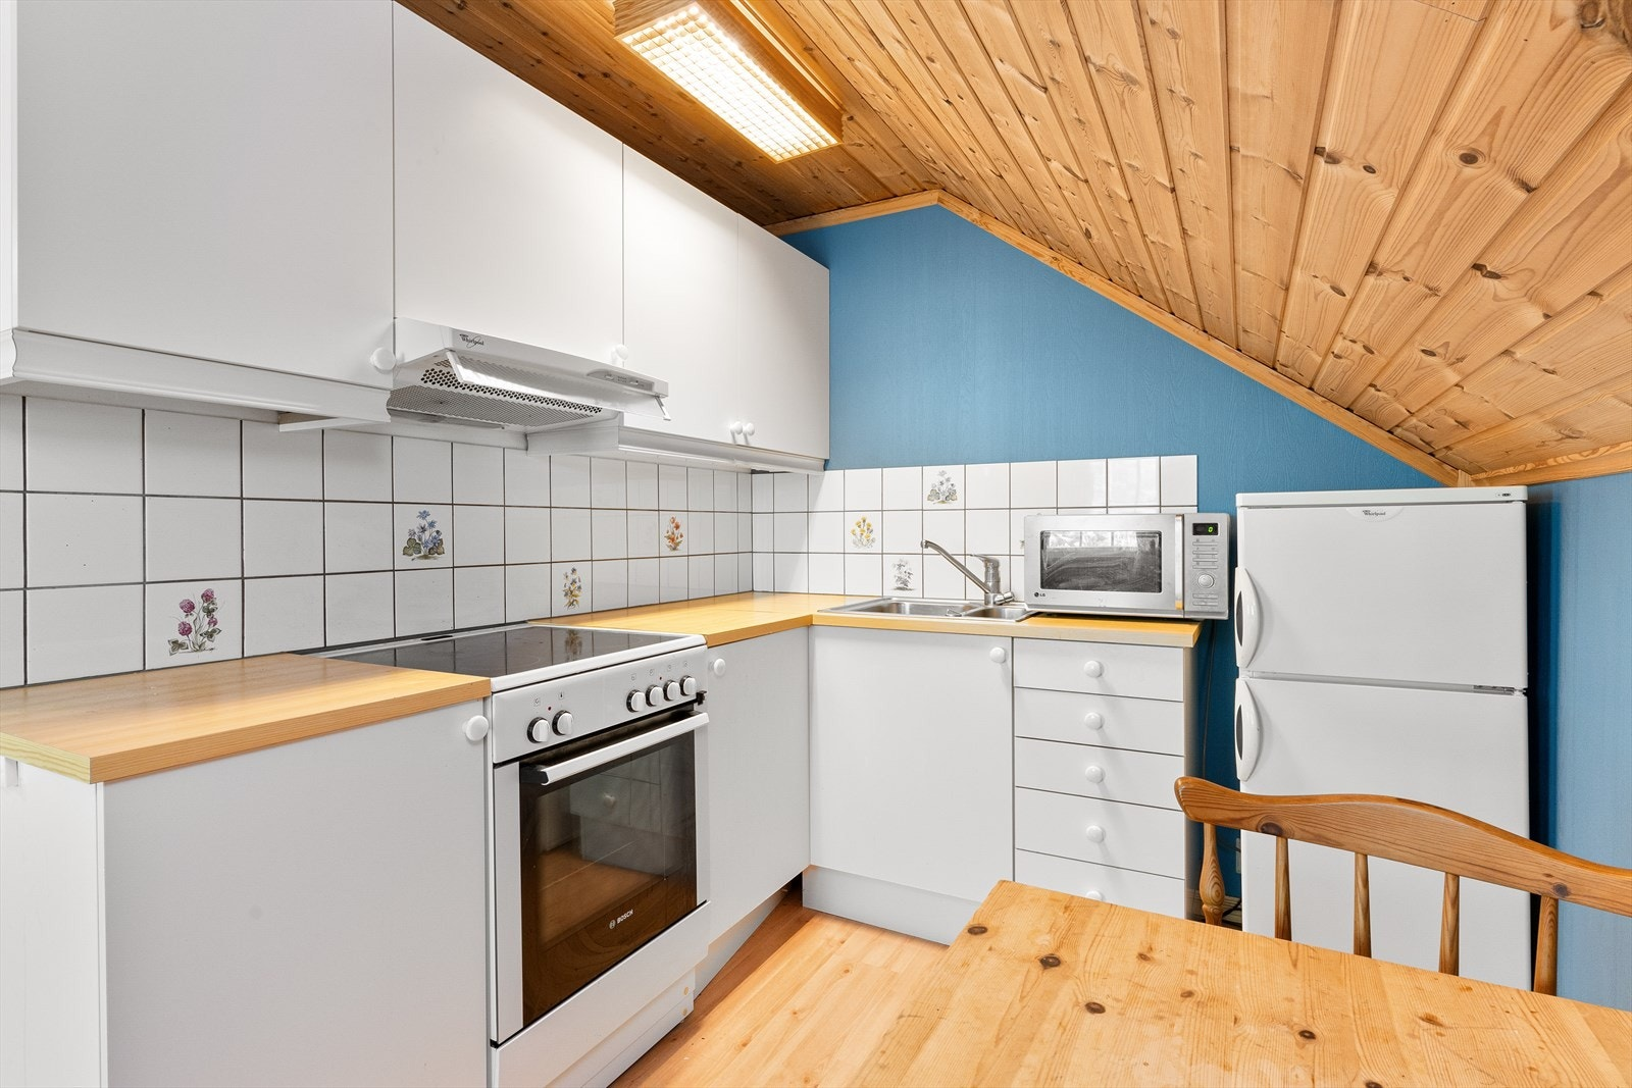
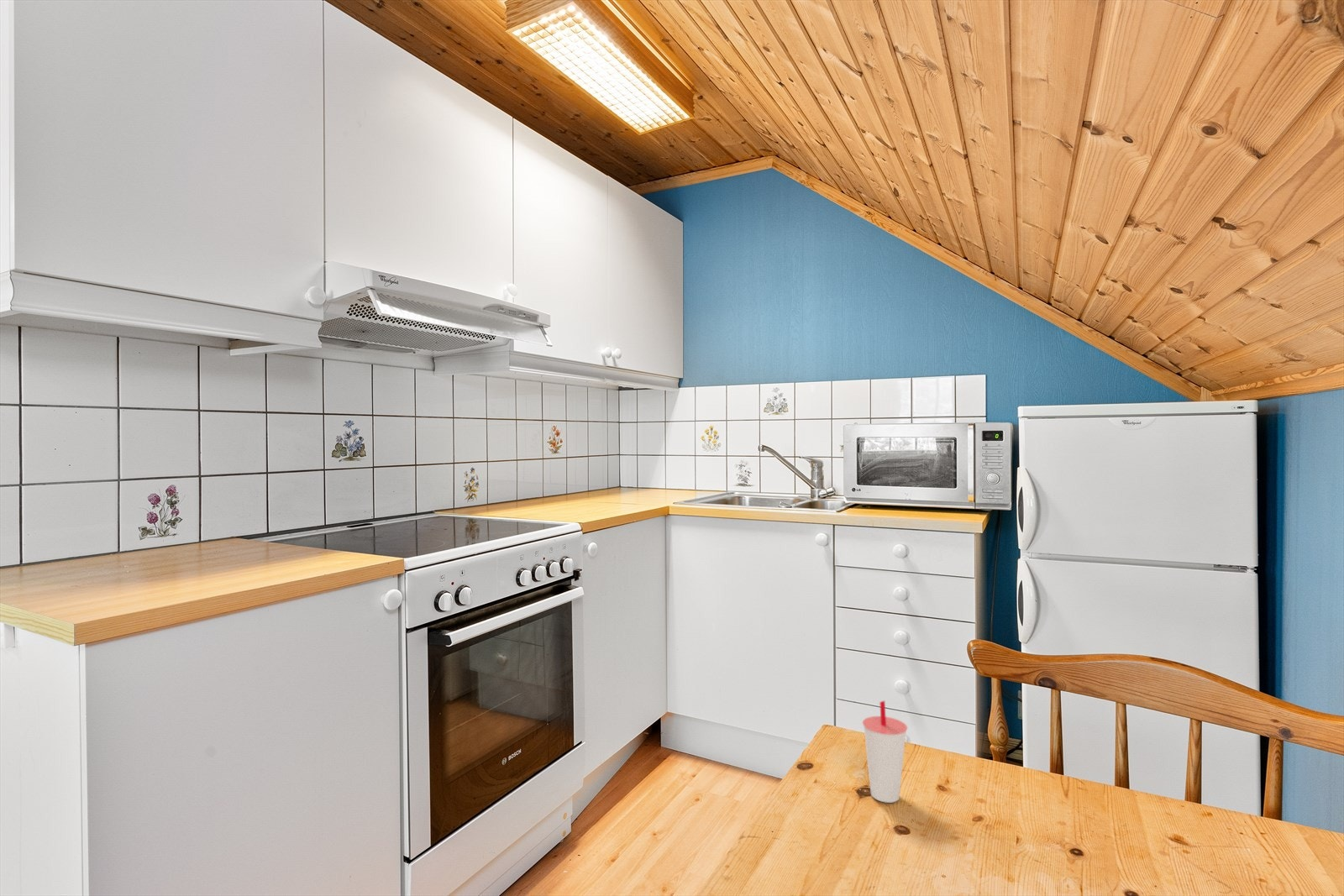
+ cup (885, 747)
